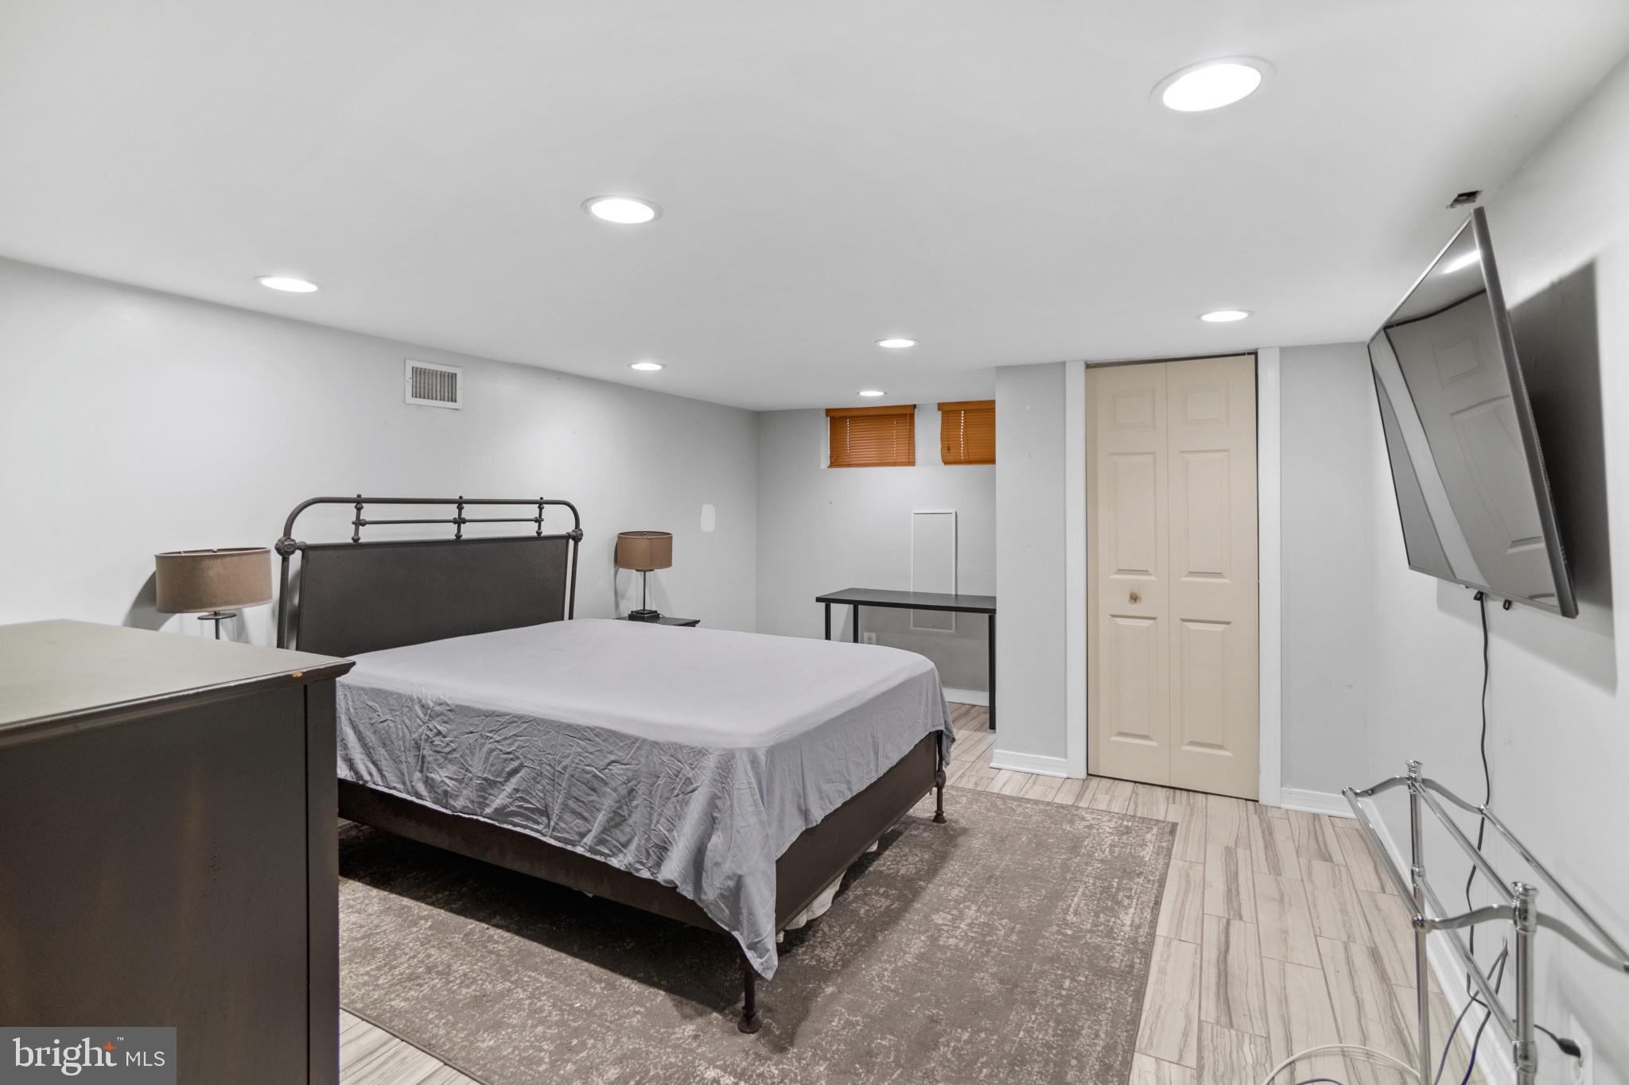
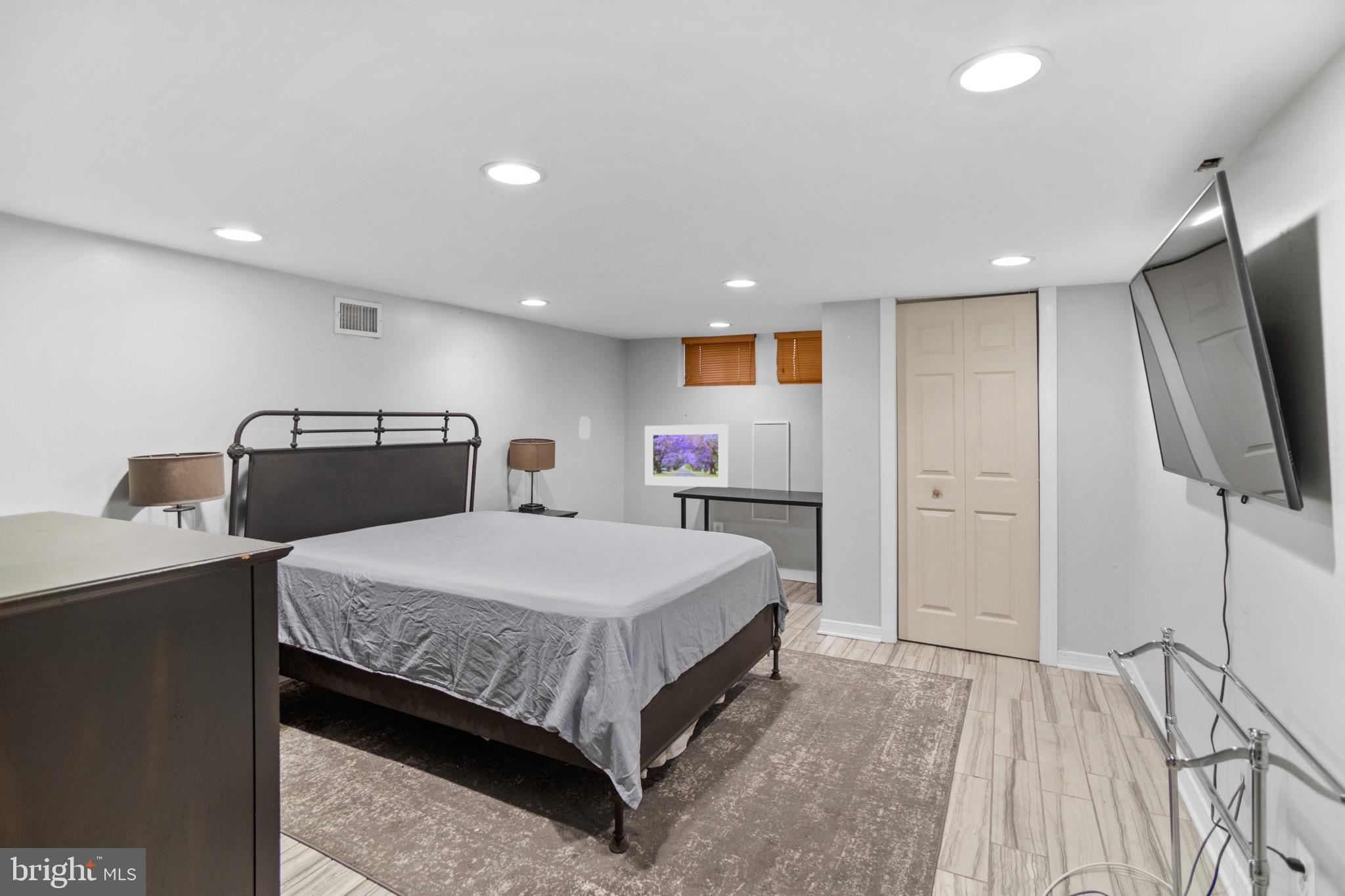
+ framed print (685, 456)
